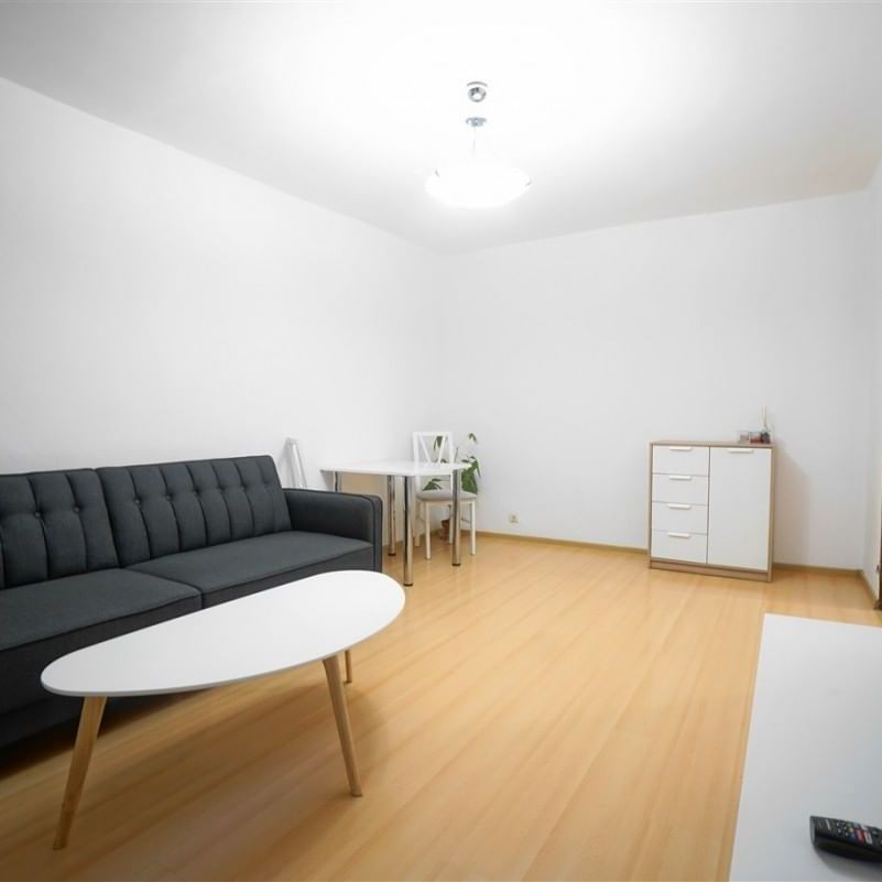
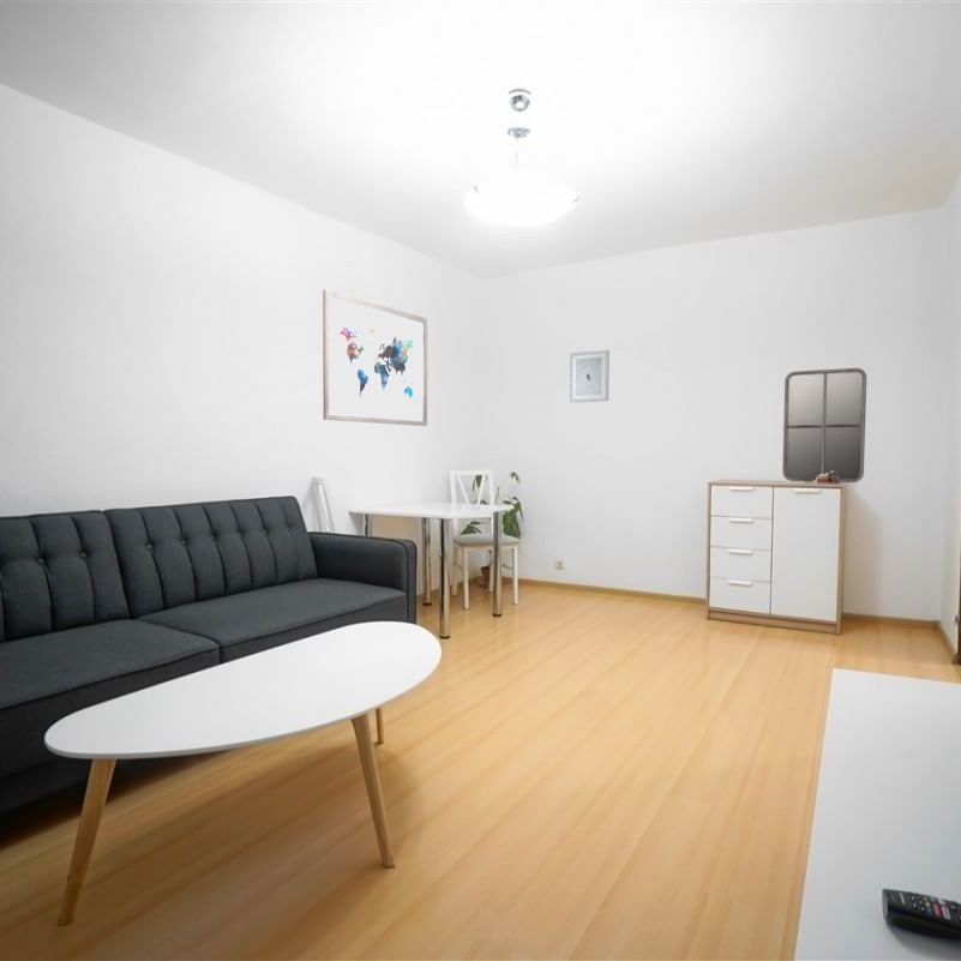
+ wall art (588, 377)
+ home mirror (823, 426)
+ wall art (380, 364)
